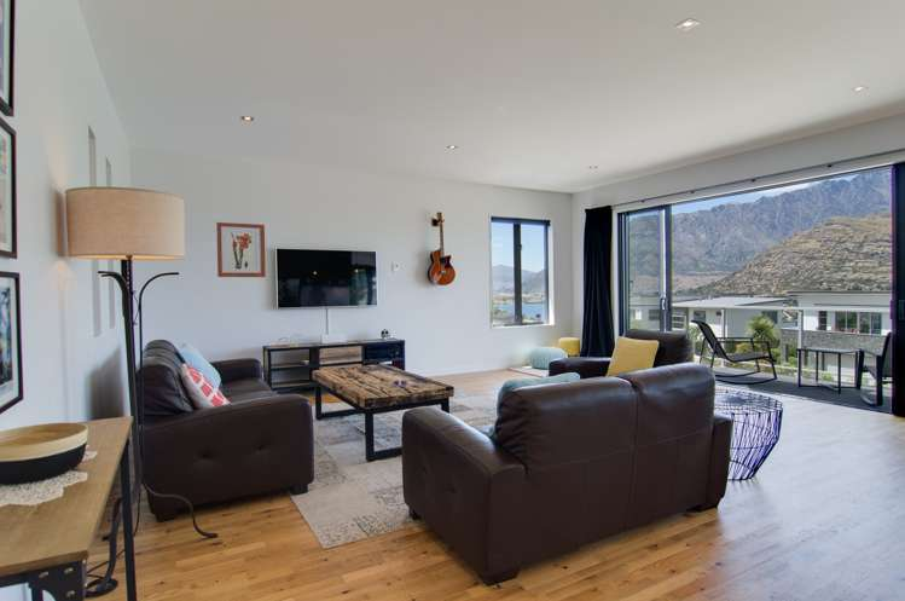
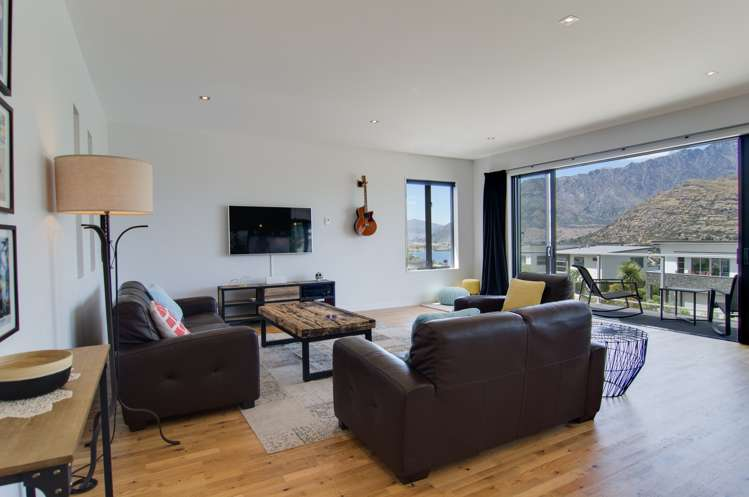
- wall art (240, 250)
